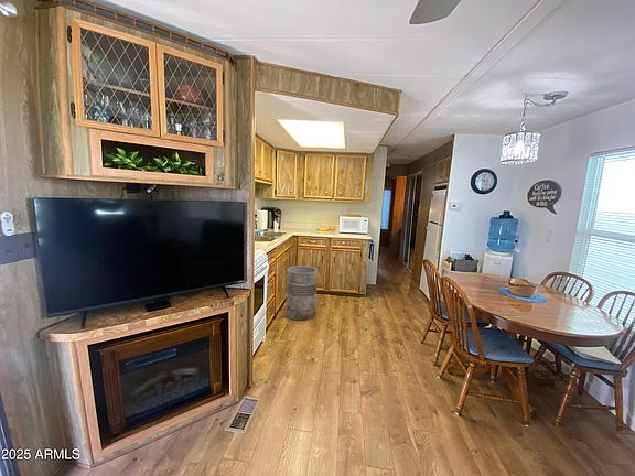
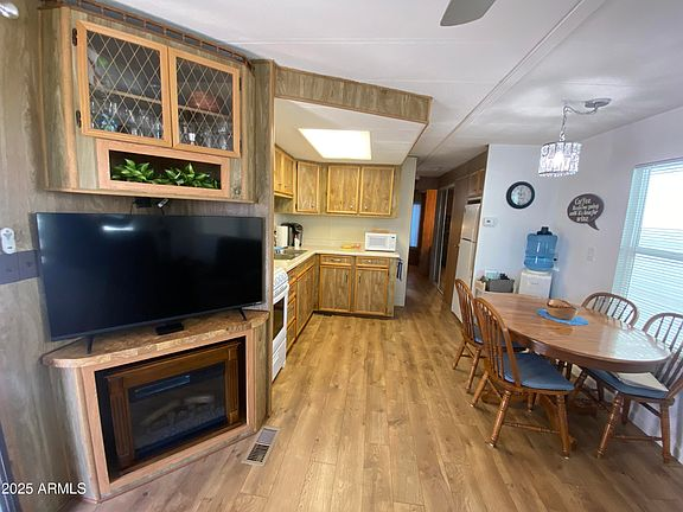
- trash can (302, 290)
